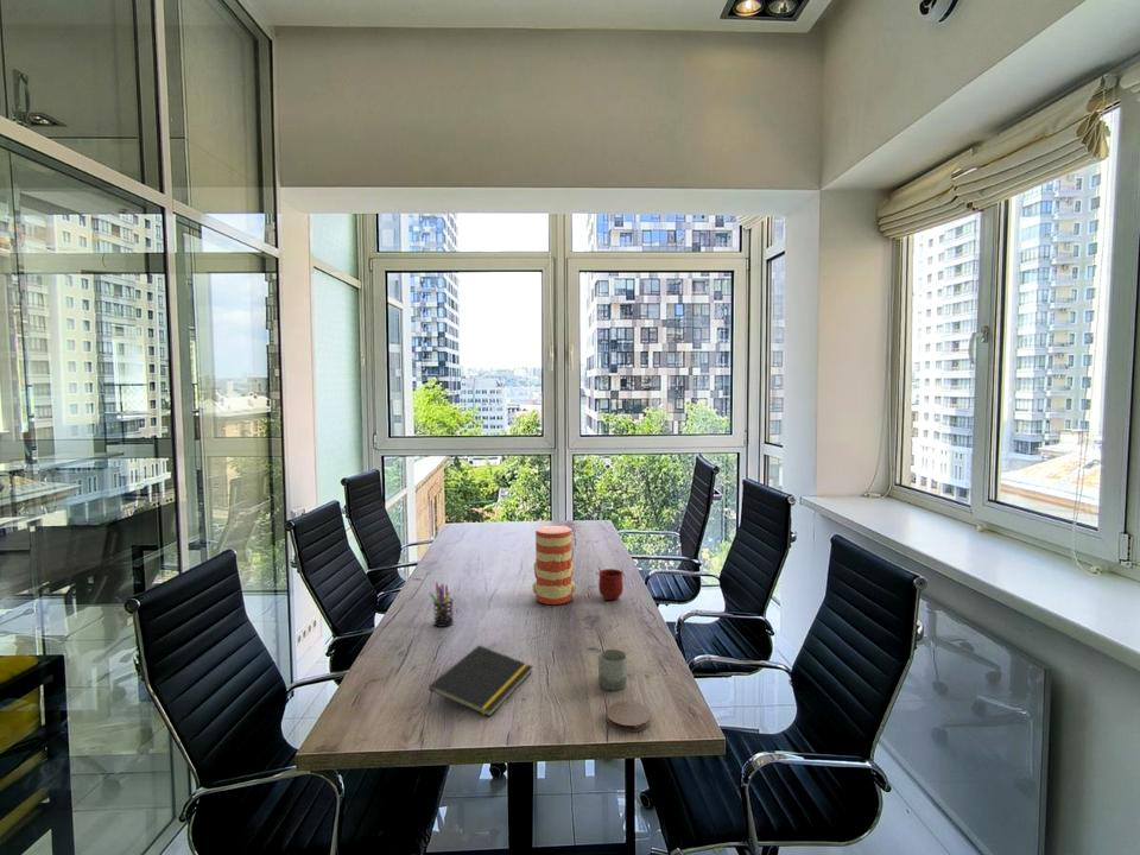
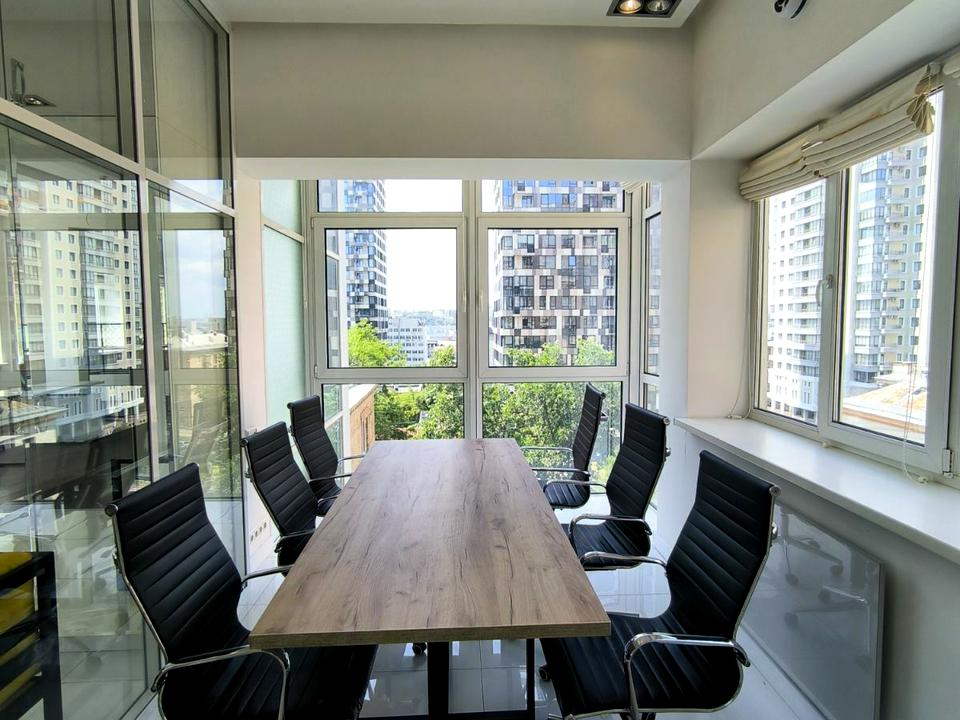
- cup (610, 666)
- vase (553, 563)
- notepad (483, 677)
- mug (610, 583)
- coaster (628, 715)
- pen holder (441, 603)
